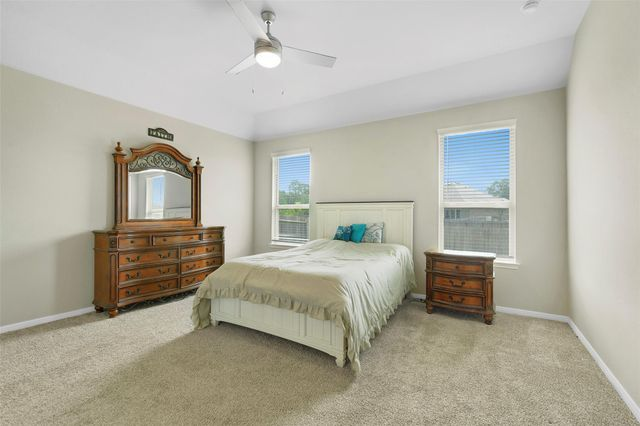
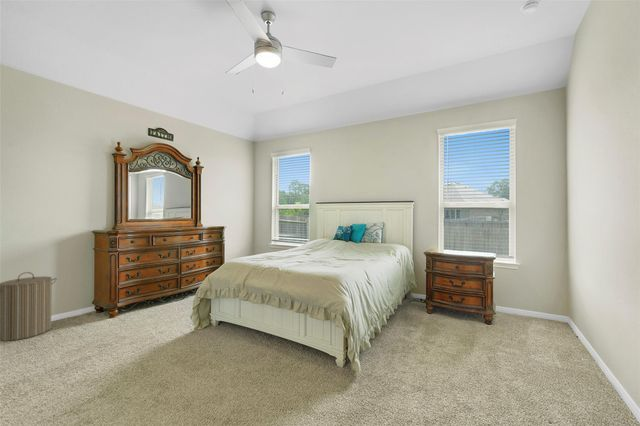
+ laundry hamper (26, 302)
